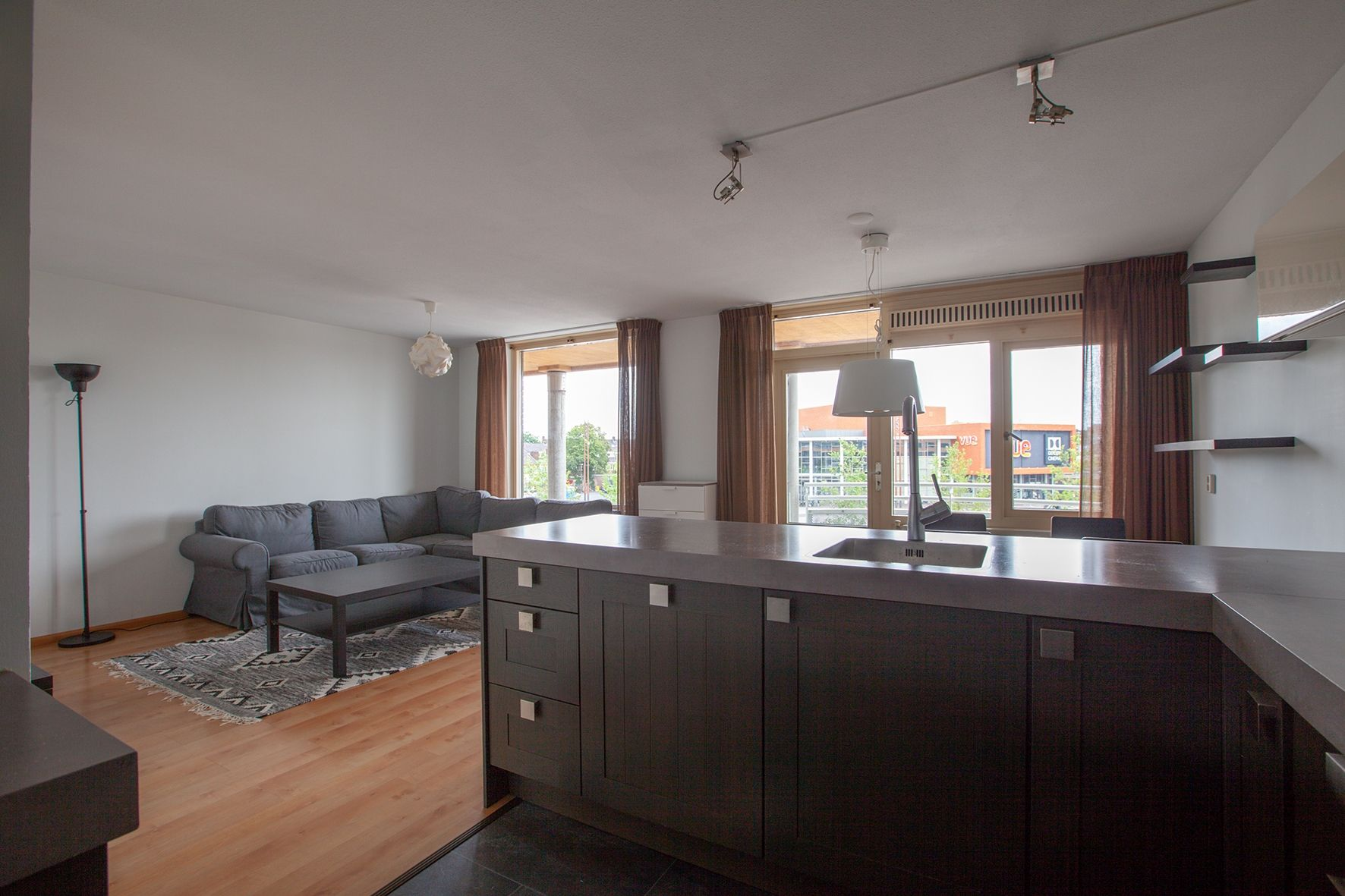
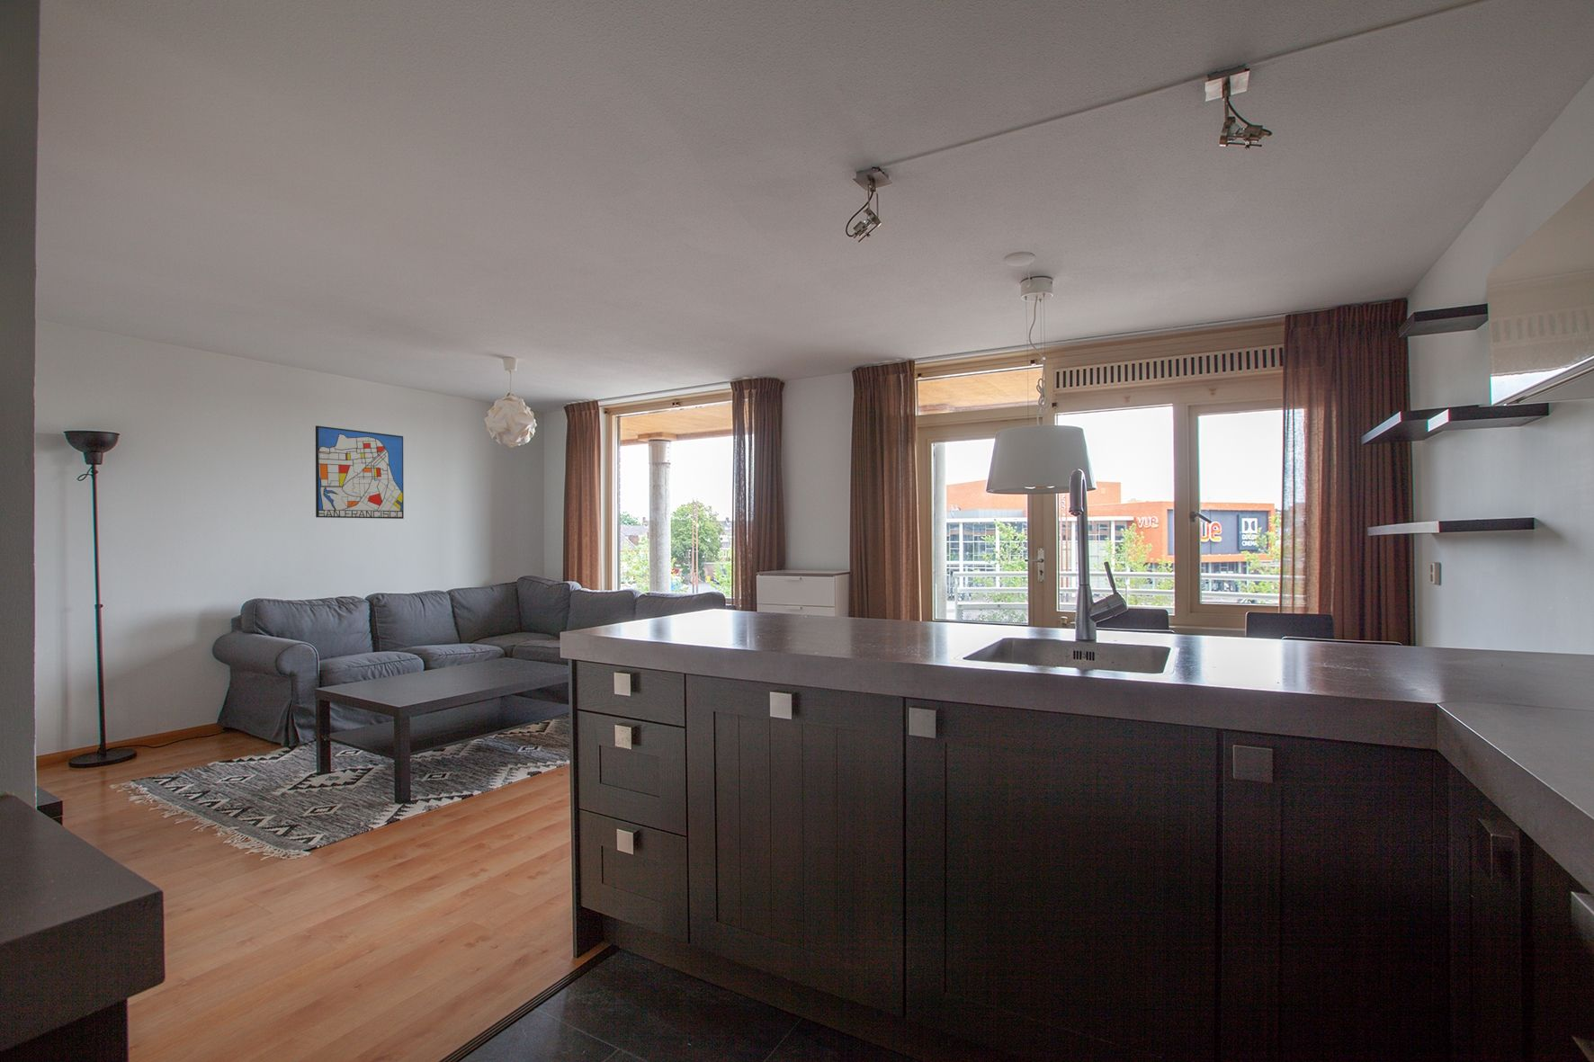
+ wall art (361, 474)
